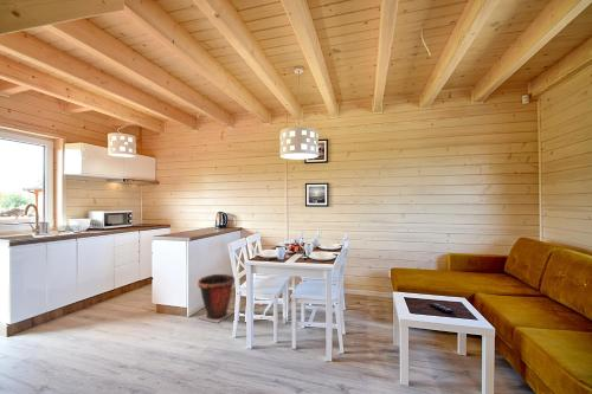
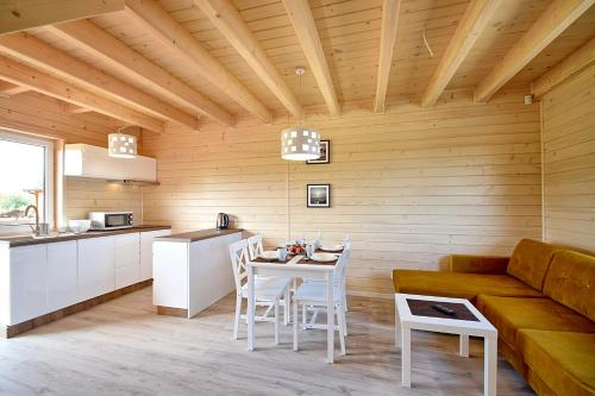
- waste bin (217, 295)
